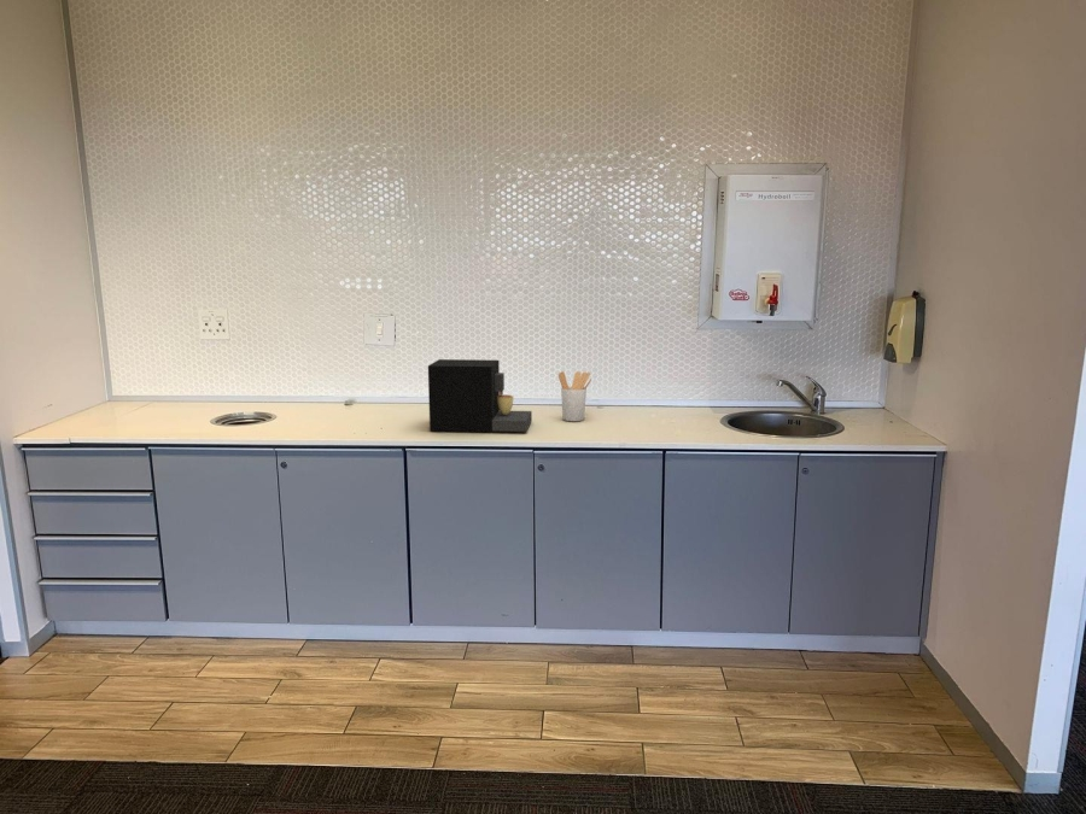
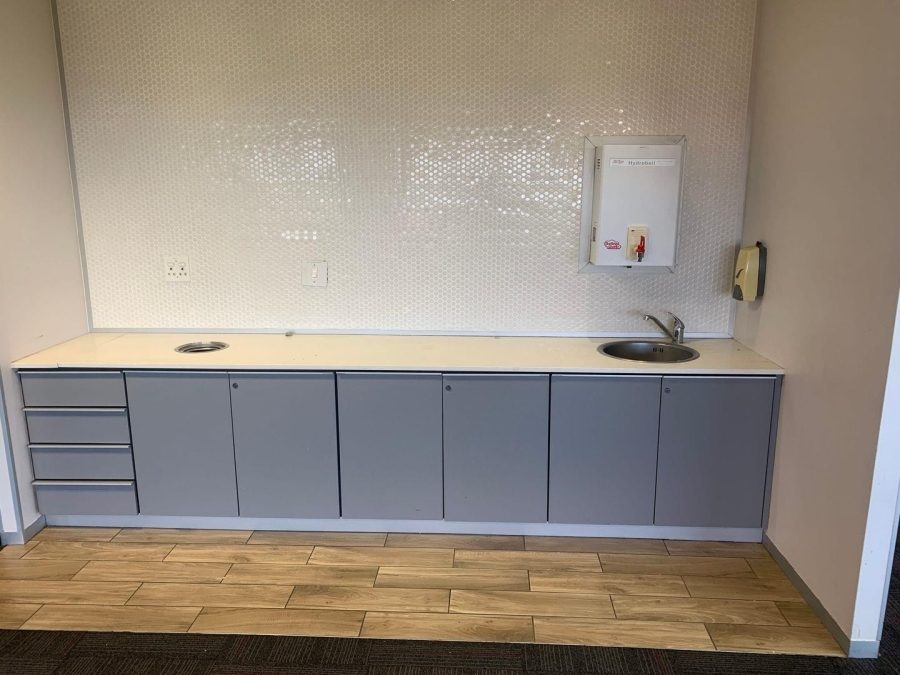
- coffee maker (481, 394)
- utensil holder (576, 394)
